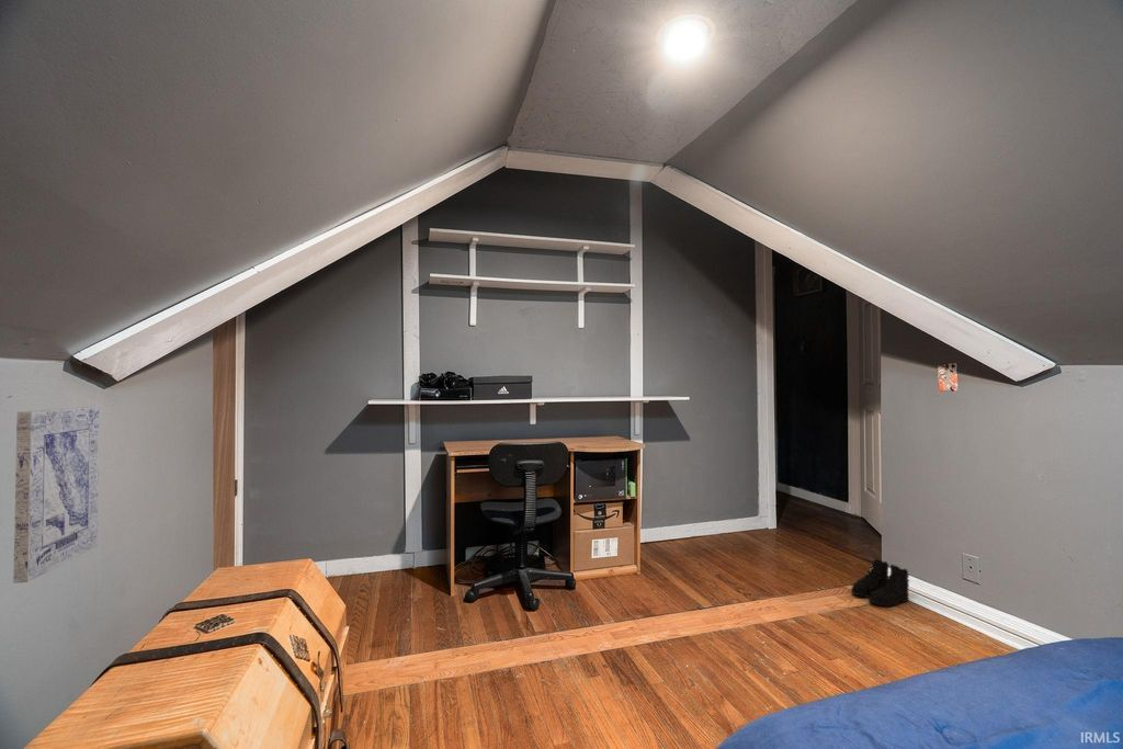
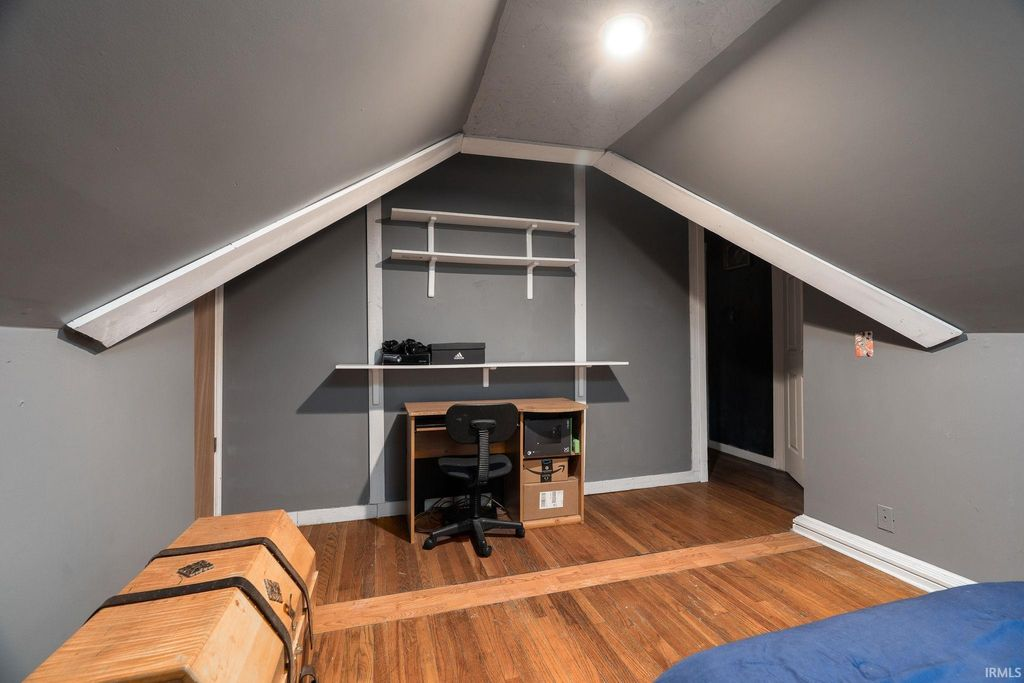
- wall art (60, 485)
- boots (880, 579)
